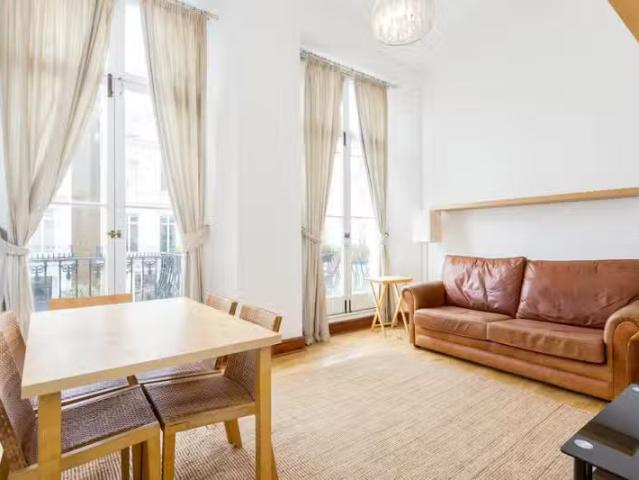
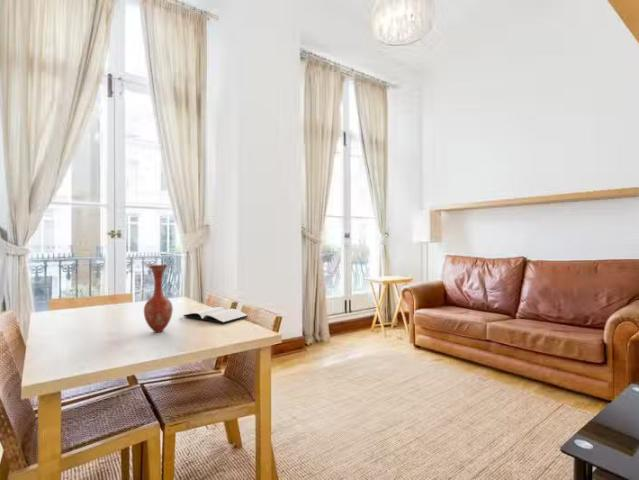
+ vase (158, 298)
+ book (215, 313)
